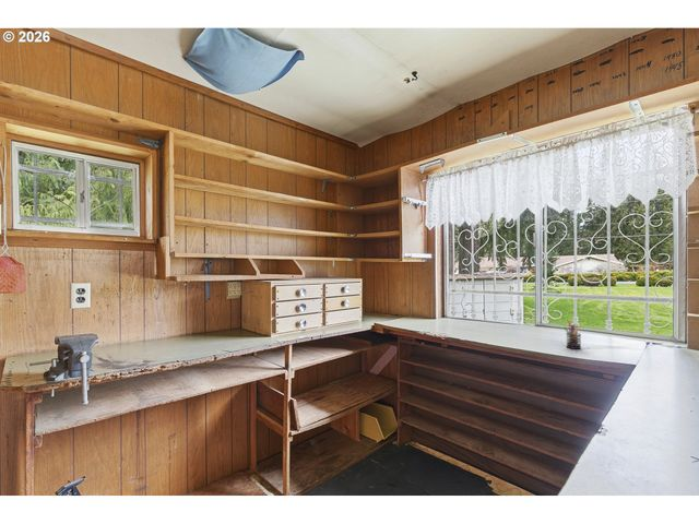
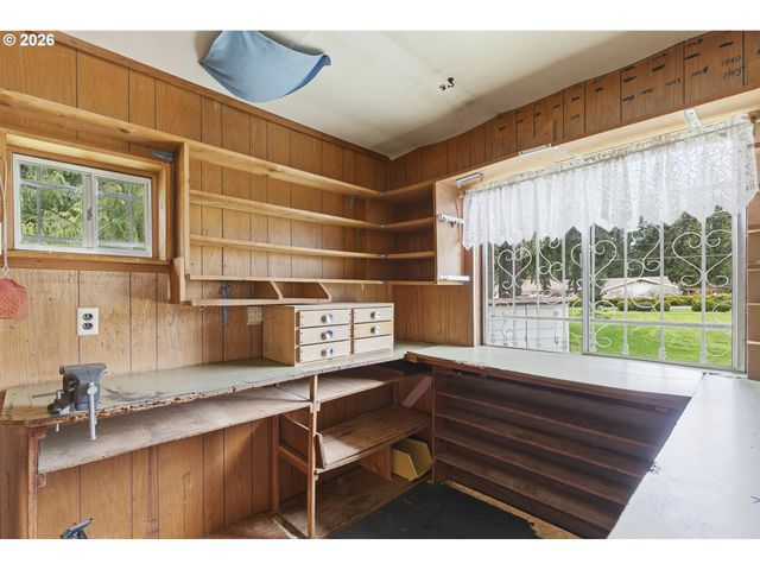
- pen holder (571, 335)
